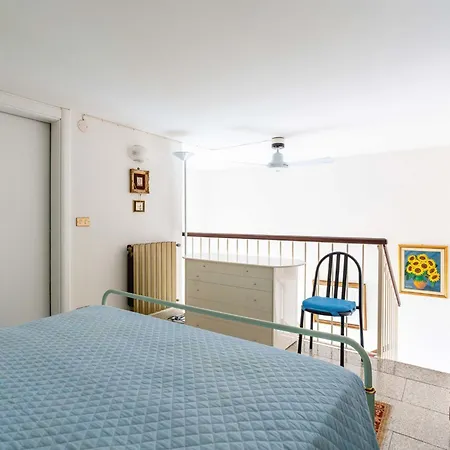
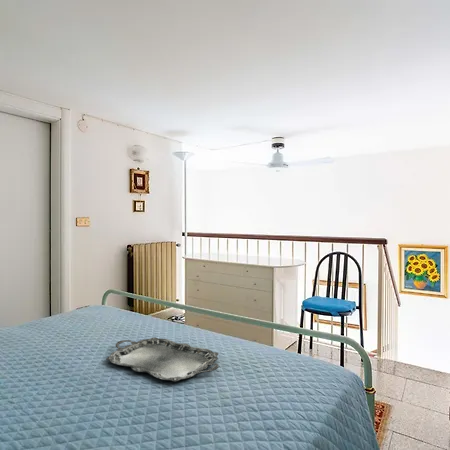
+ serving tray (163, 356)
